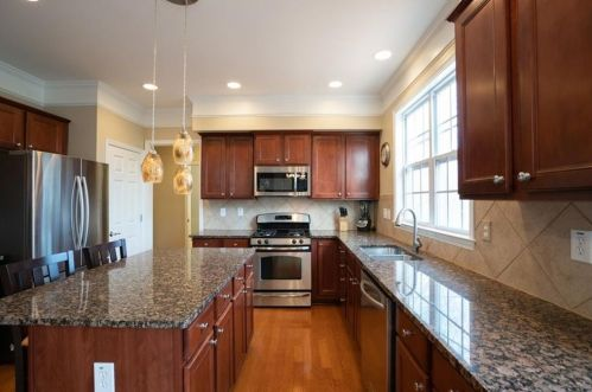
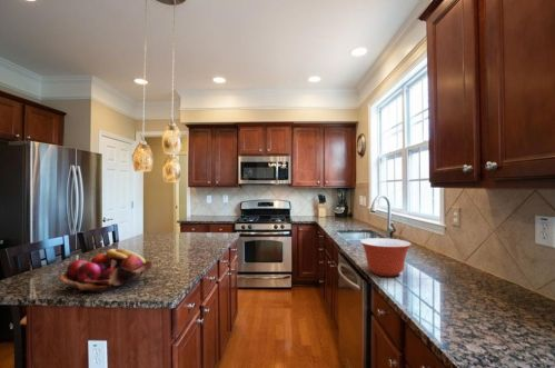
+ mixing bowl (385, 257)
+ fruit basket (110, 267)
